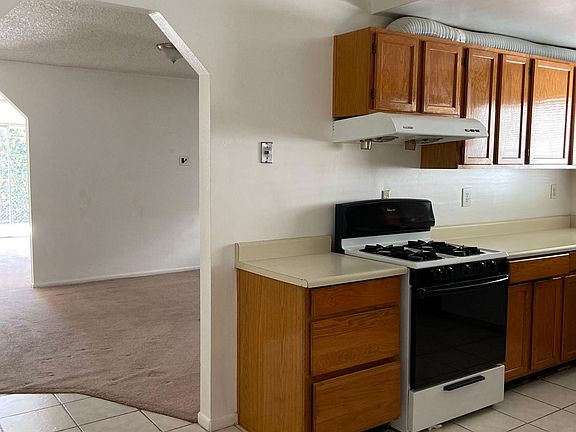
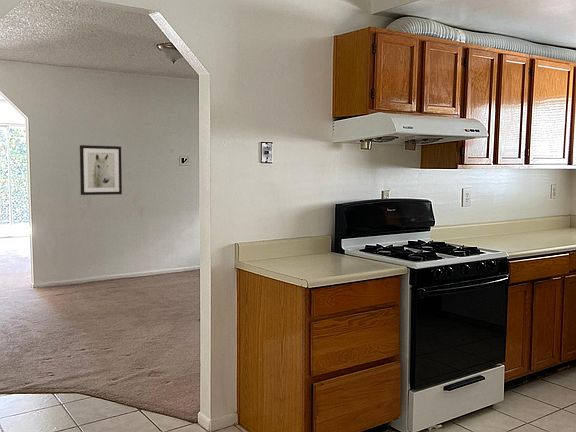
+ wall art (101, 170)
